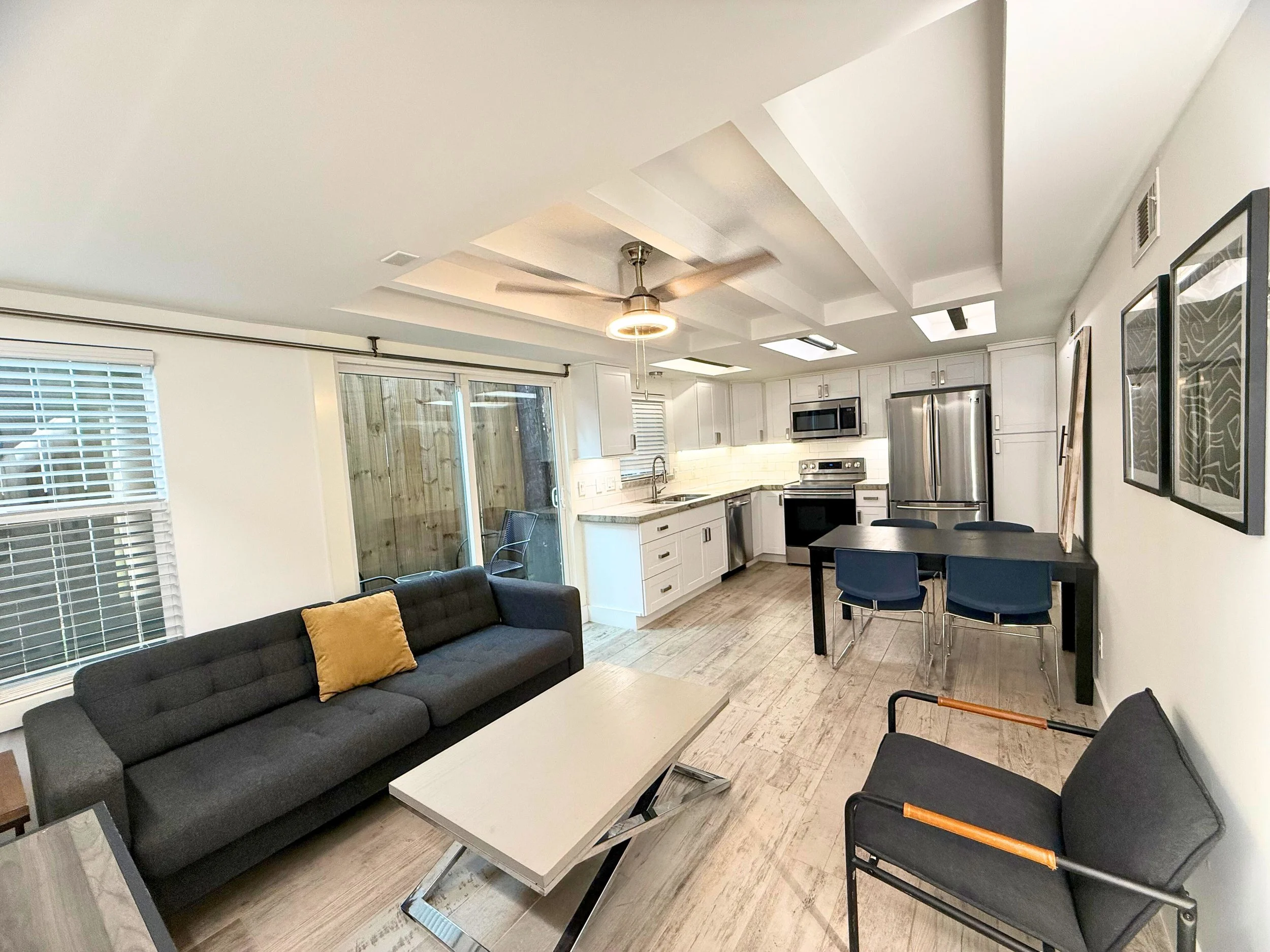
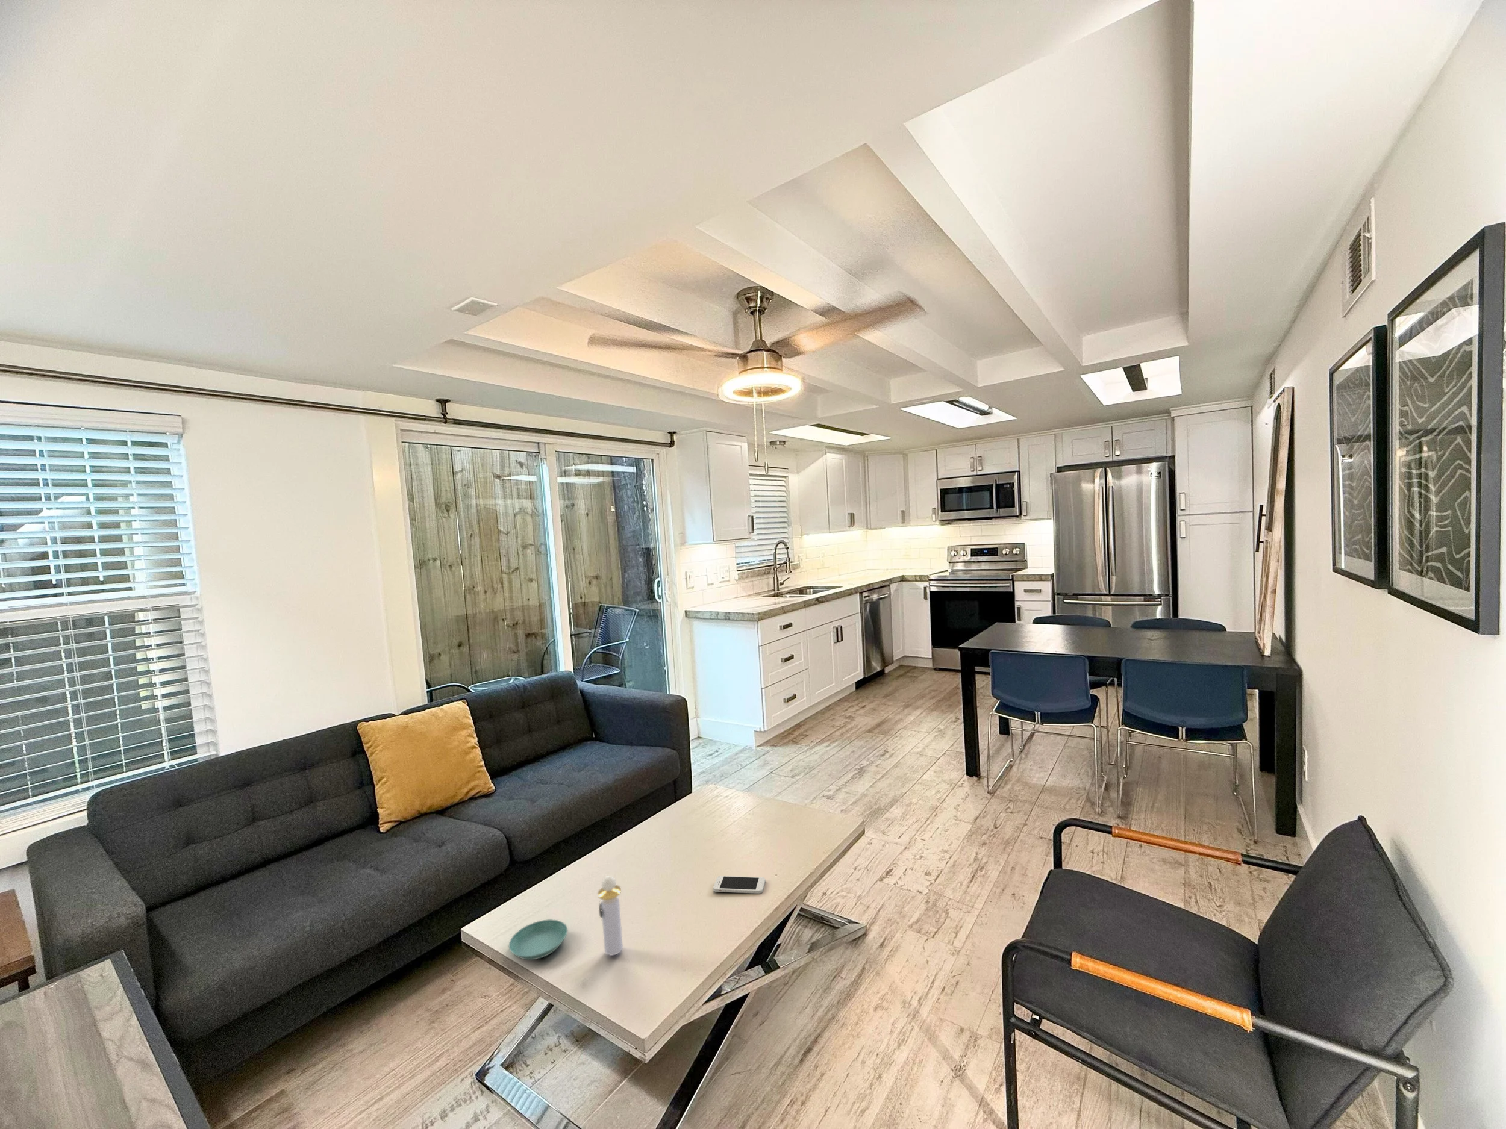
+ perfume bottle (611, 914)
+ smartphone (739, 884)
+ saucer (538, 942)
